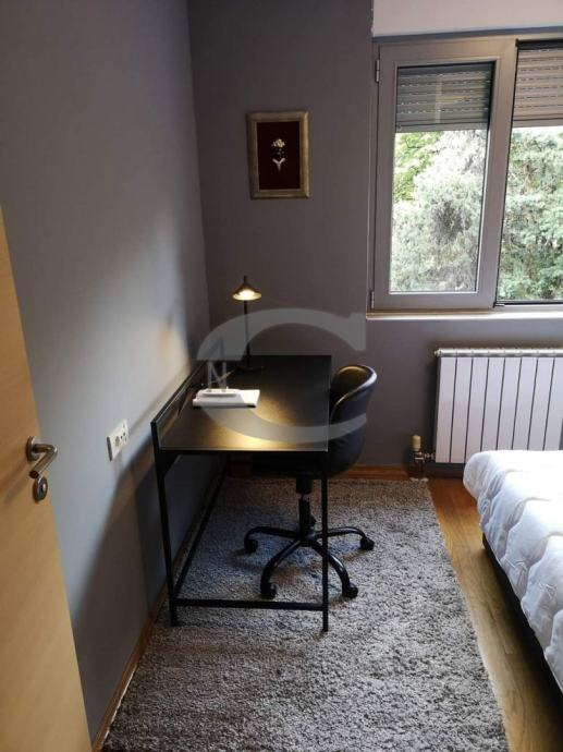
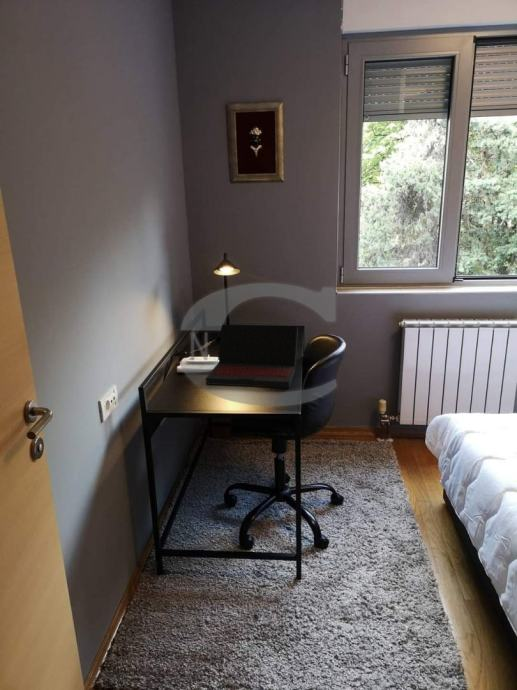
+ laptop (253, 353)
